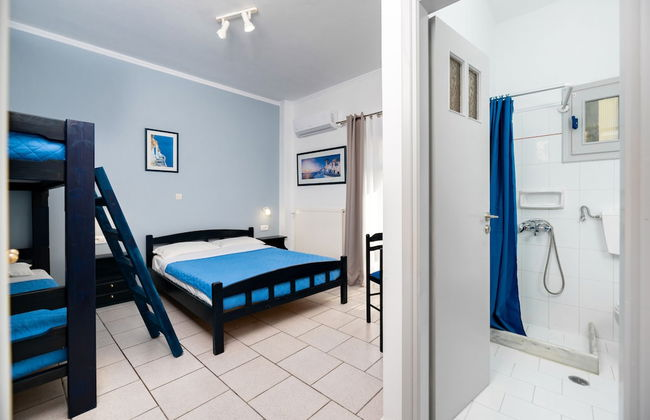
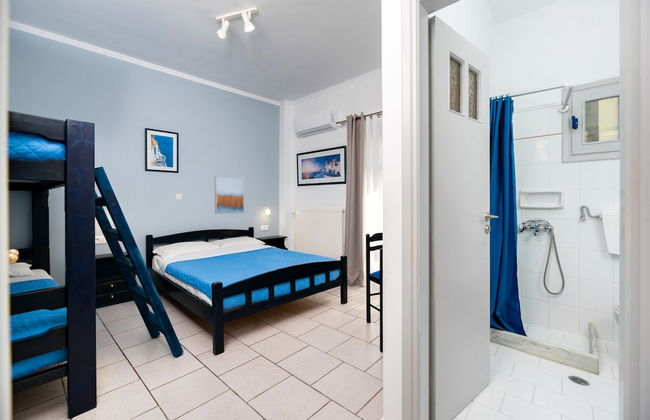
+ wall art (230, 195)
